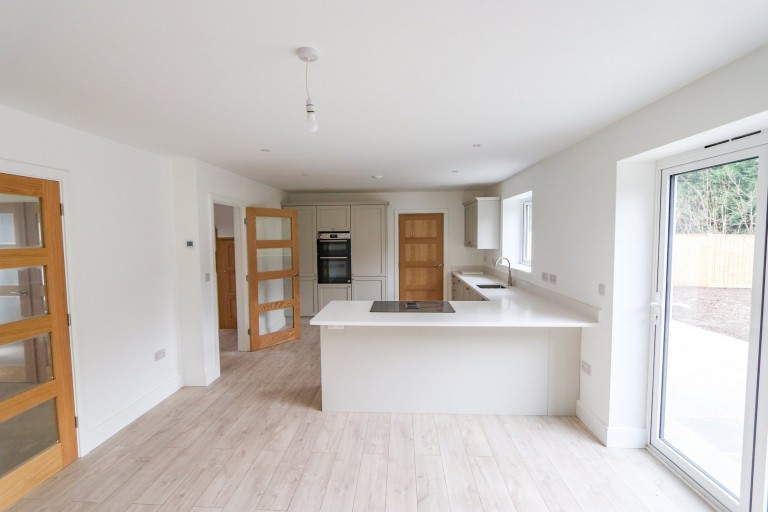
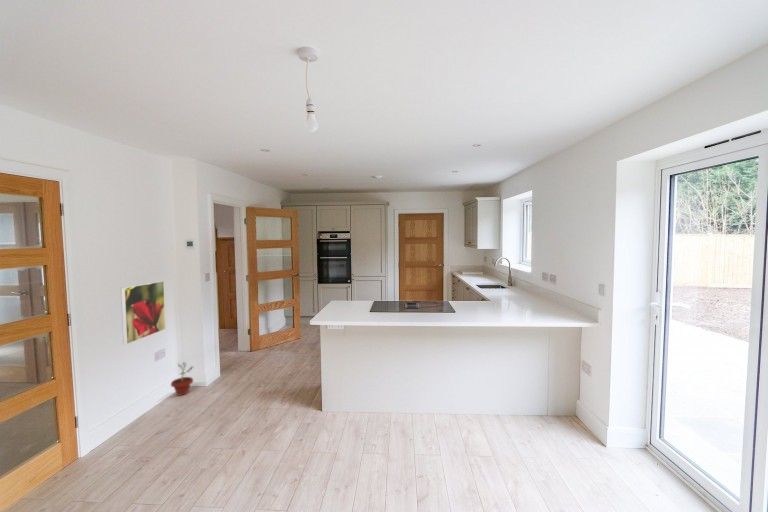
+ potted plant (182, 378)
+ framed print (144, 310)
